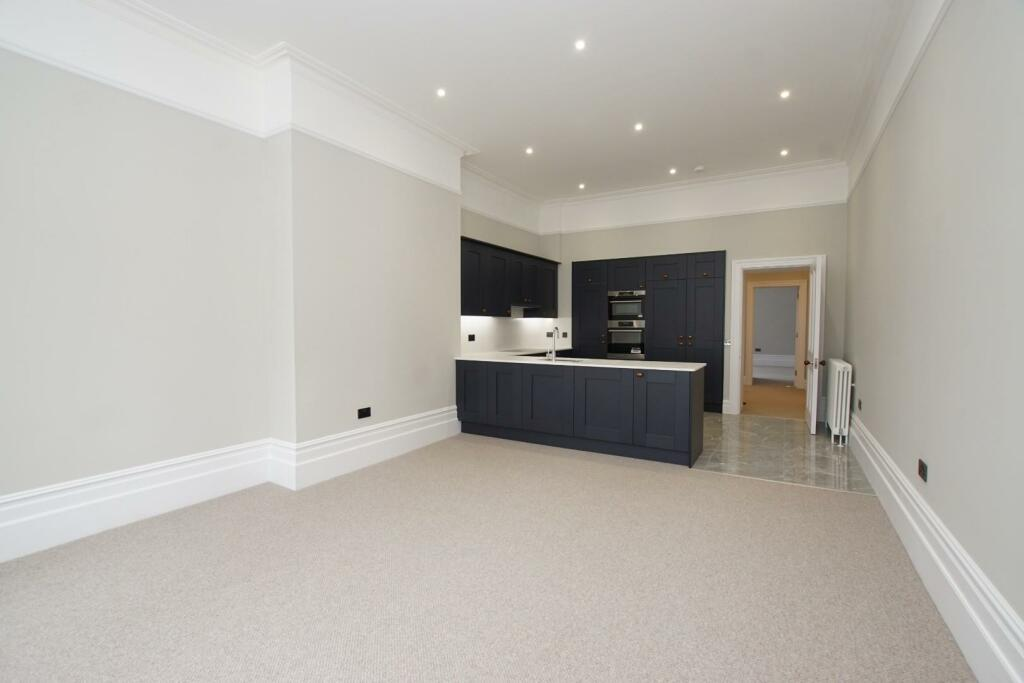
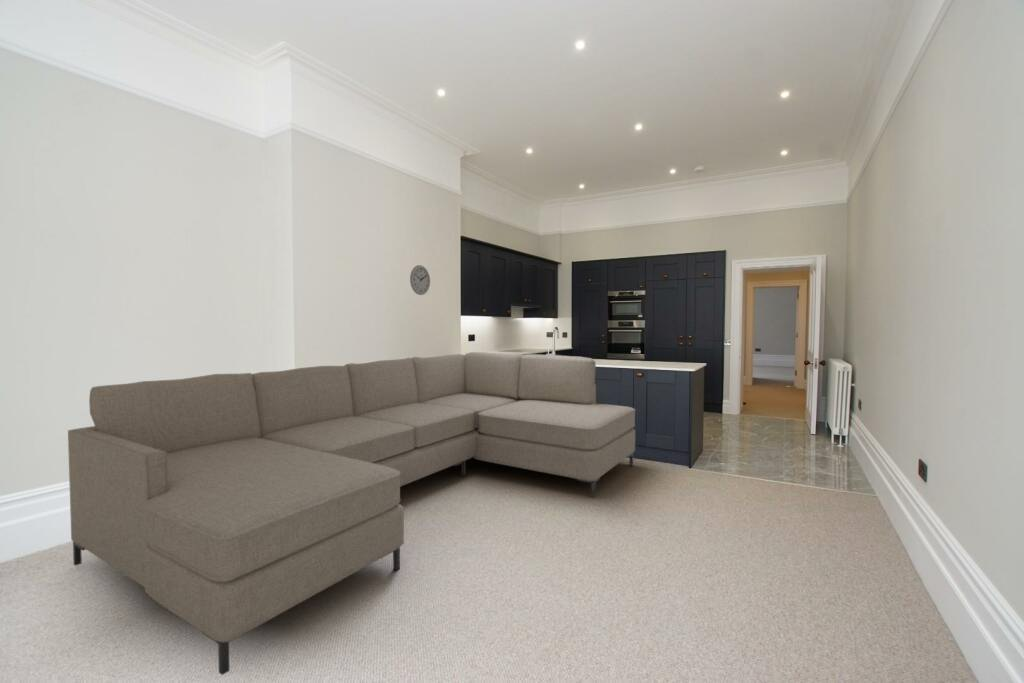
+ sofa (426, 434)
+ wall clock (420, 280)
